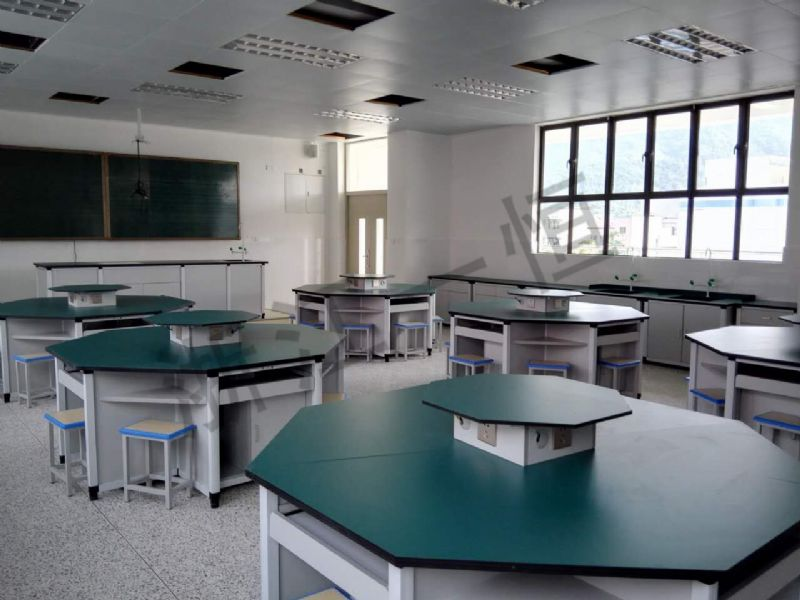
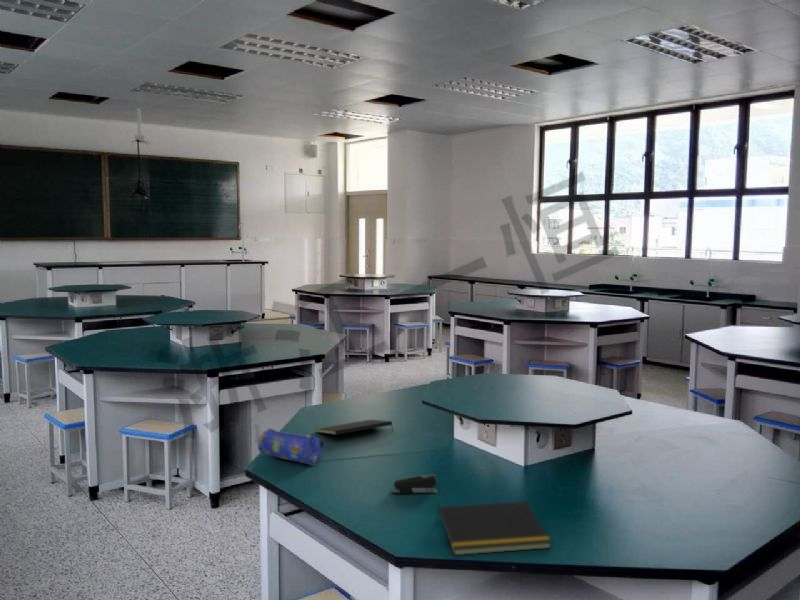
+ notepad (492, 526)
+ stapler (414, 483)
+ notepad (353, 426)
+ pencil case (290, 445)
